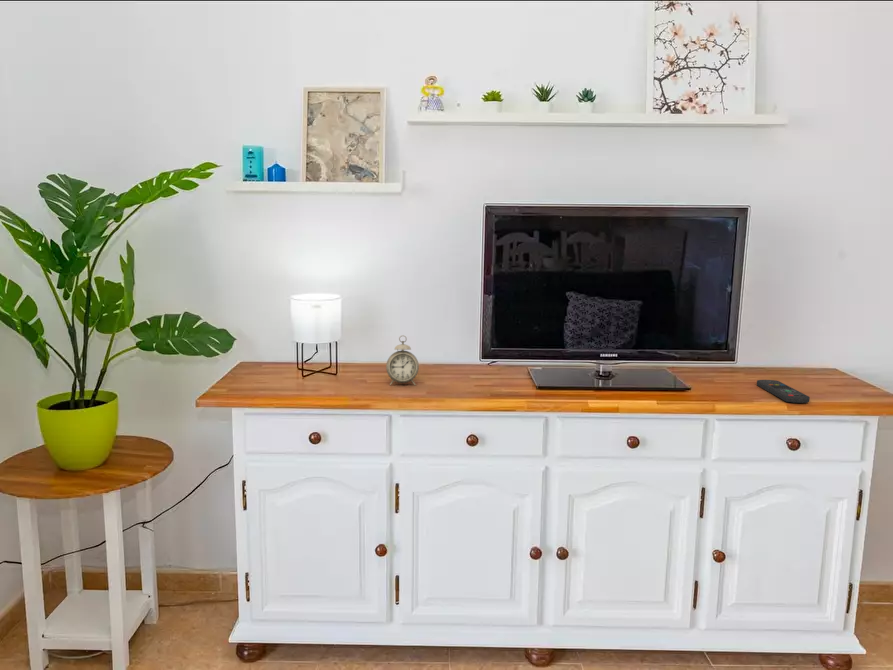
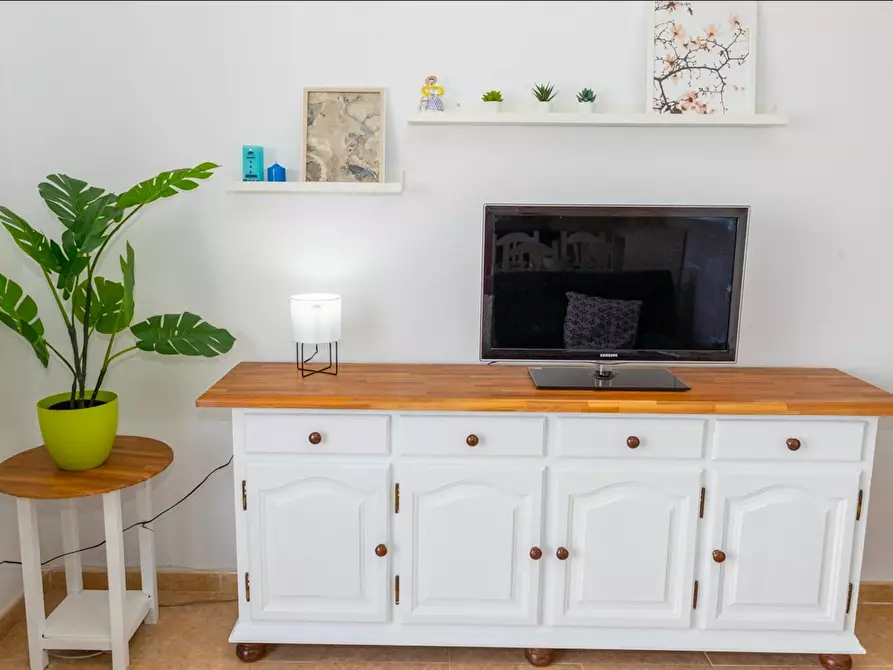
- alarm clock (402, 360)
- remote control (781, 390)
